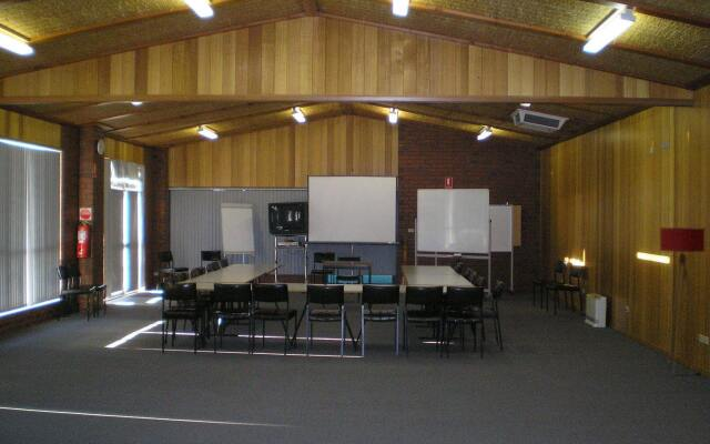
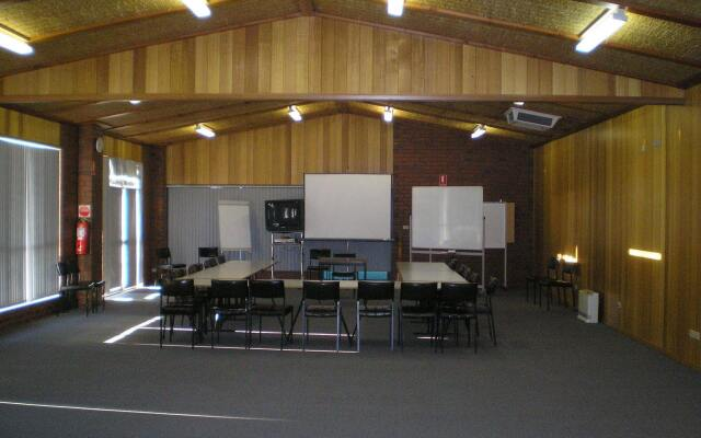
- floor lamp (681, 300)
